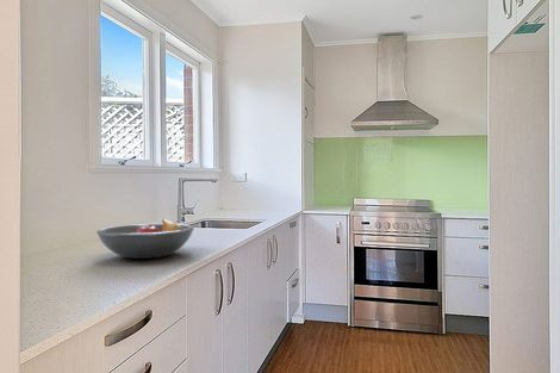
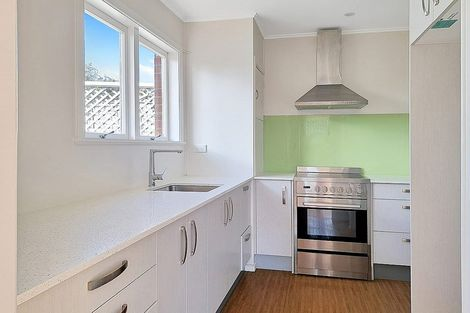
- fruit bowl (147, 238)
